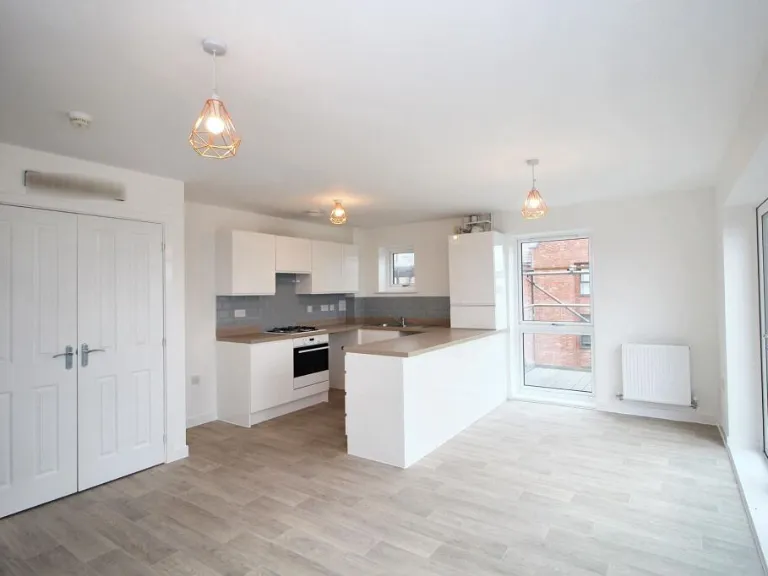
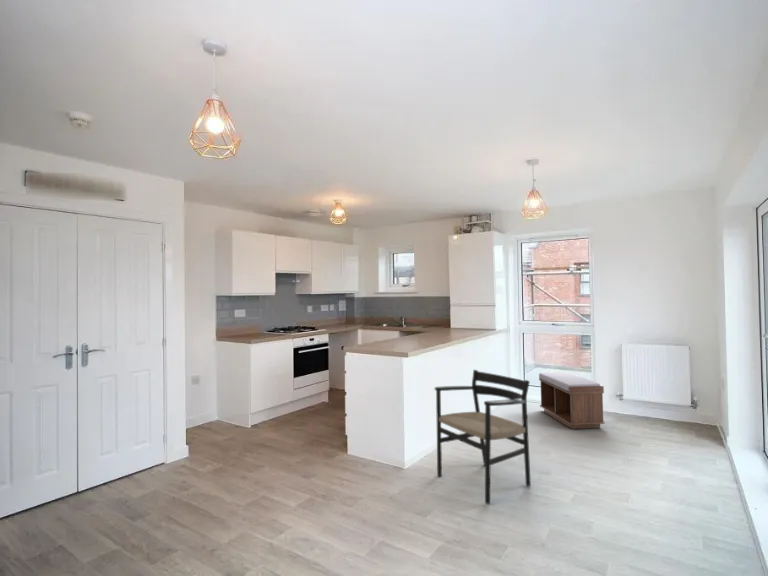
+ chair (485, 428)
+ bench (568, 398)
